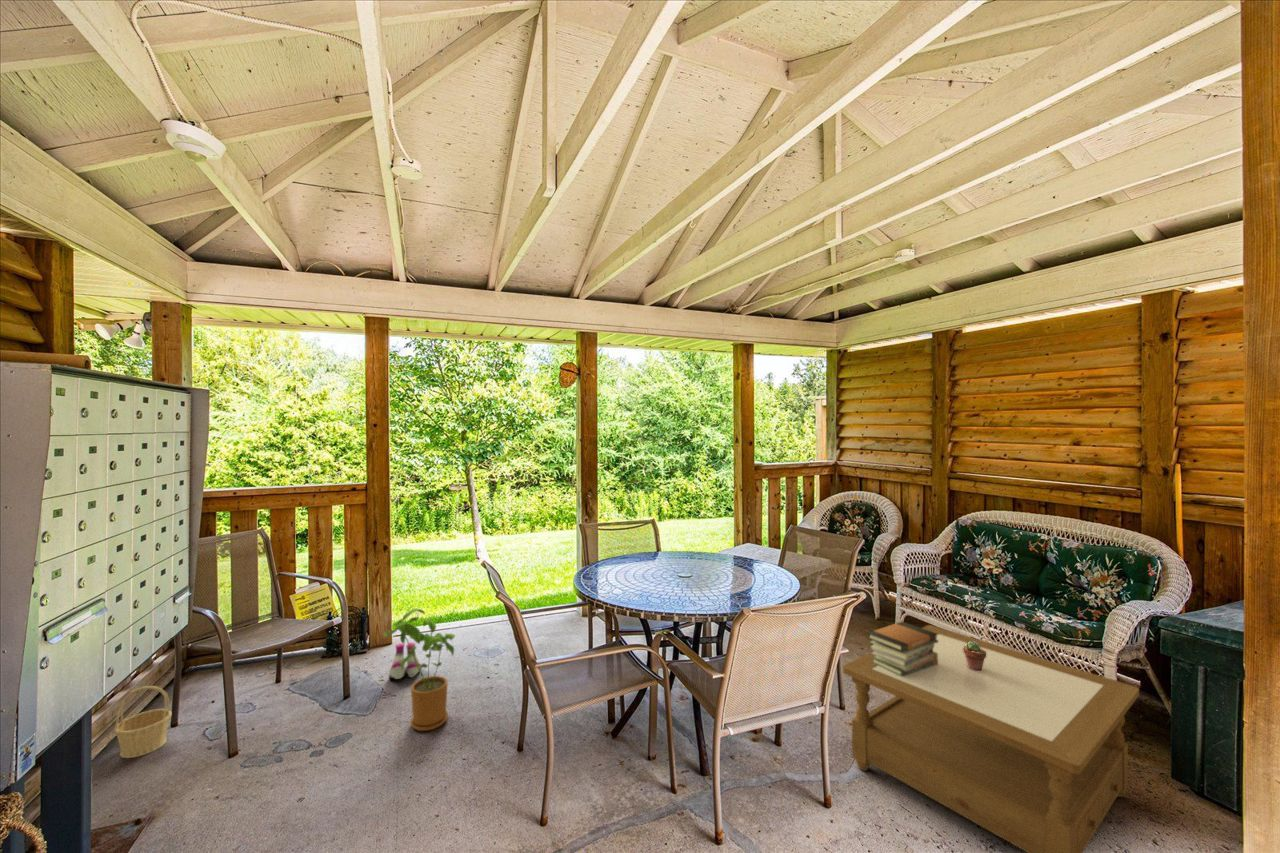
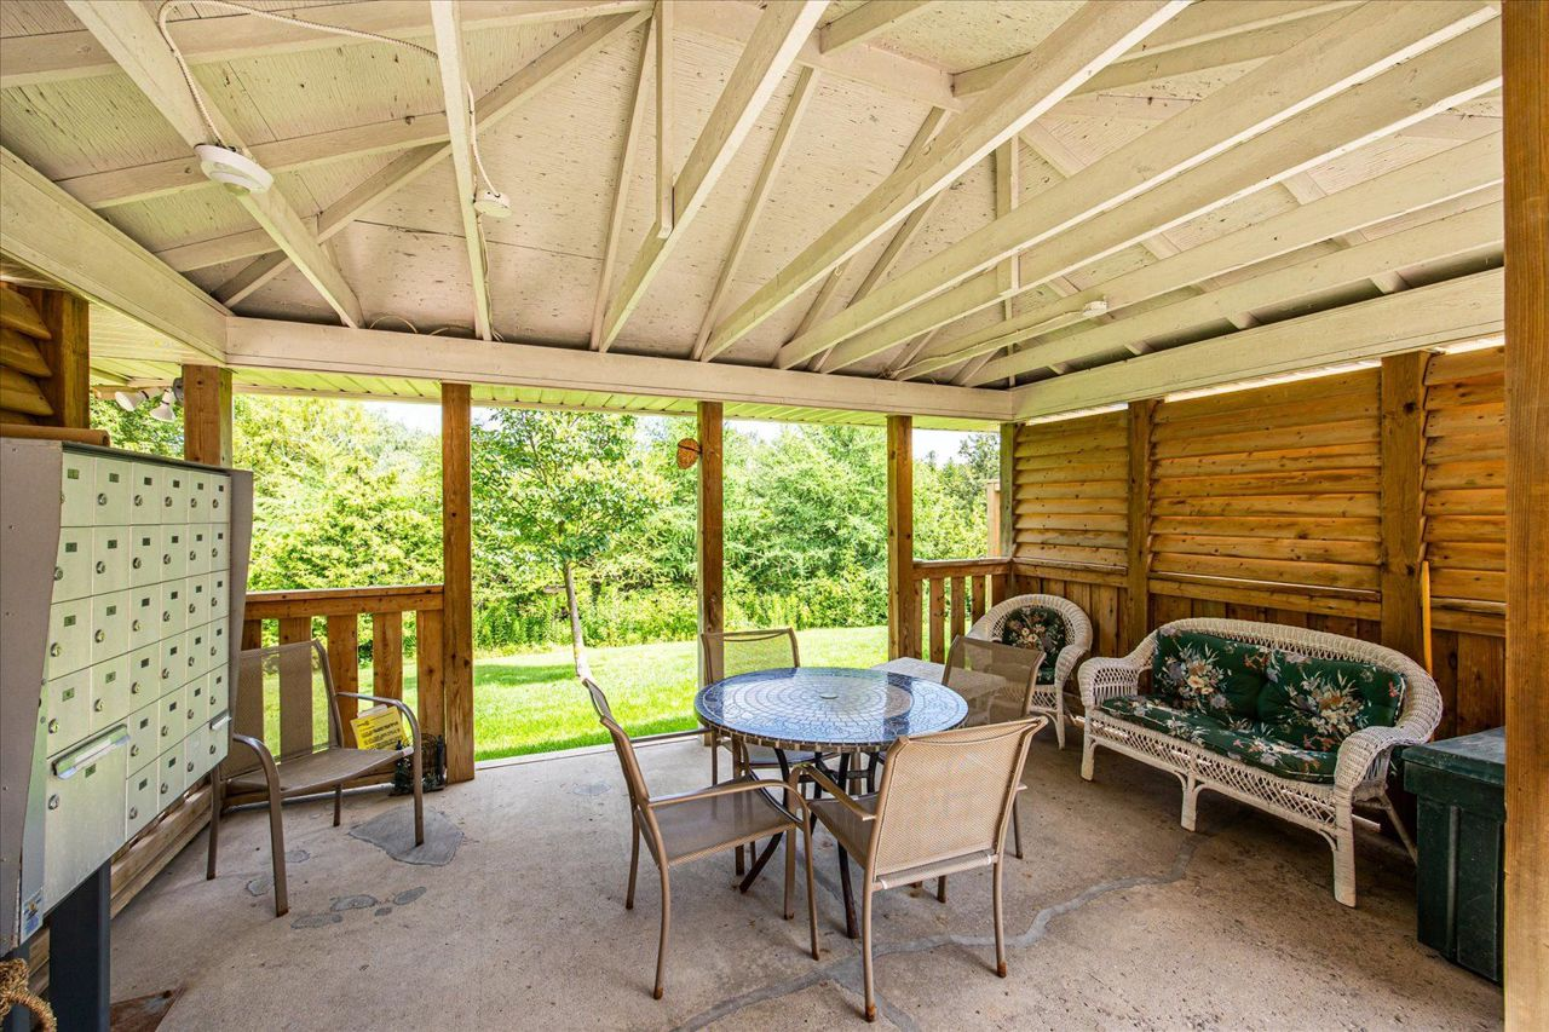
- book stack (902, 647)
- basket (143, 716)
- boots (403, 658)
- potted succulent (974, 654)
- house plant (426, 664)
- coffee table (984, 728)
